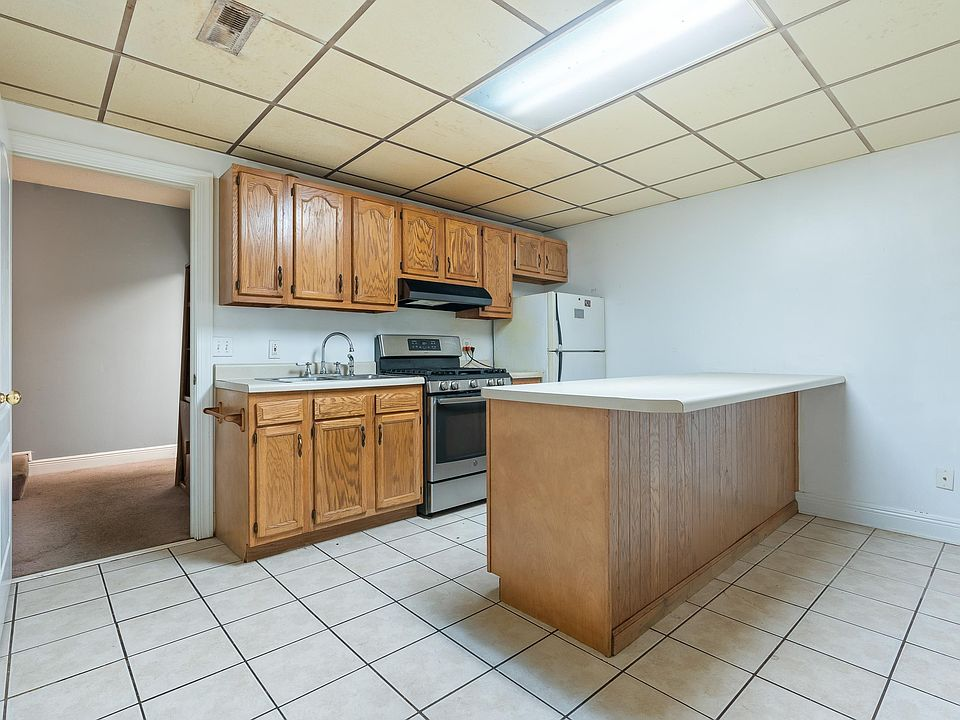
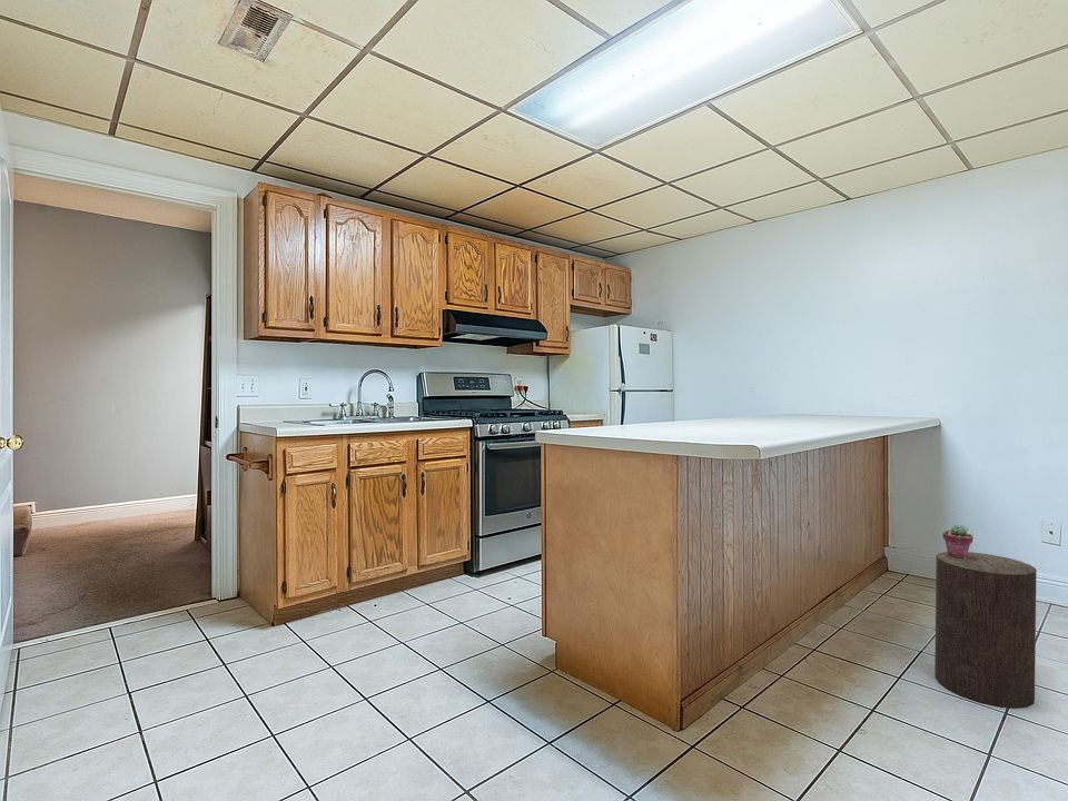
+ stool (983, 624)
+ potted succulent (957, 540)
